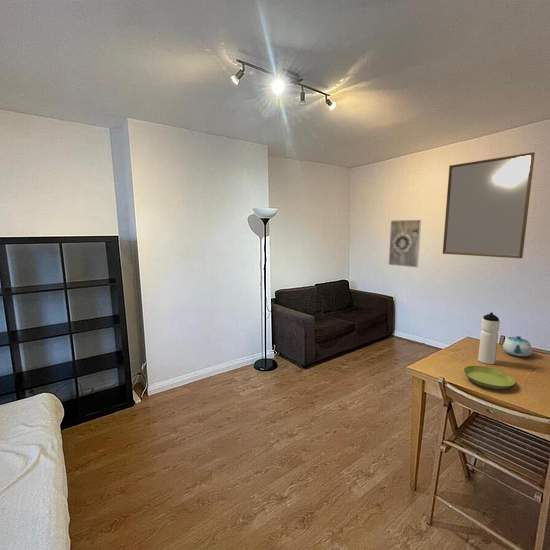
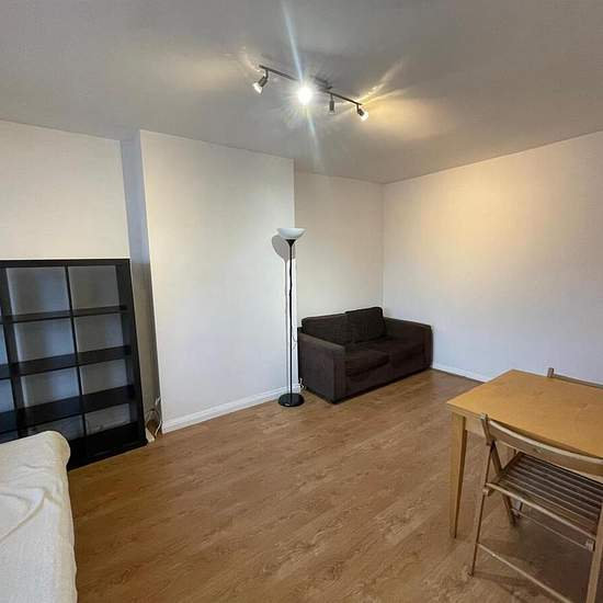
- chinaware (517, 345)
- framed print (404, 243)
- water bottle (489, 337)
- saucer (487, 378)
- home mirror (483, 208)
